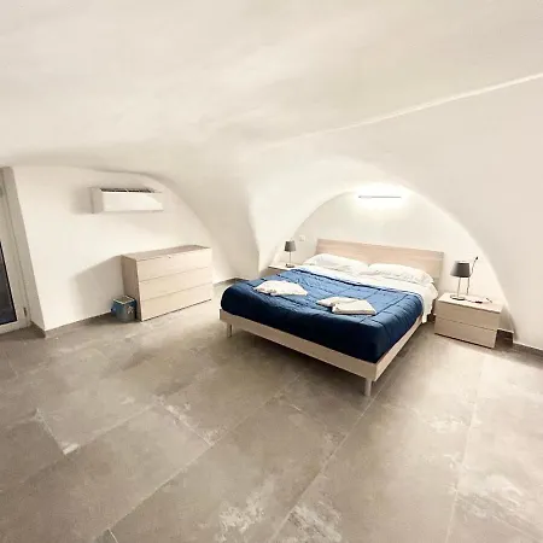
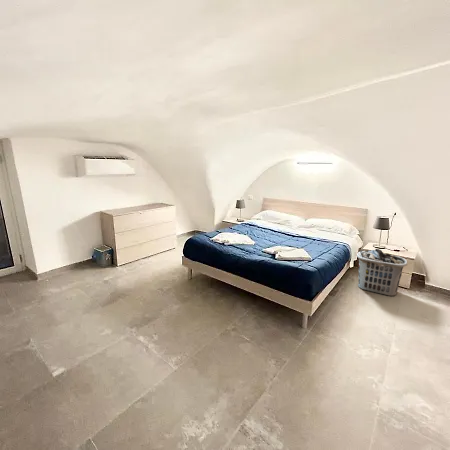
+ clothes hamper (379, 270)
